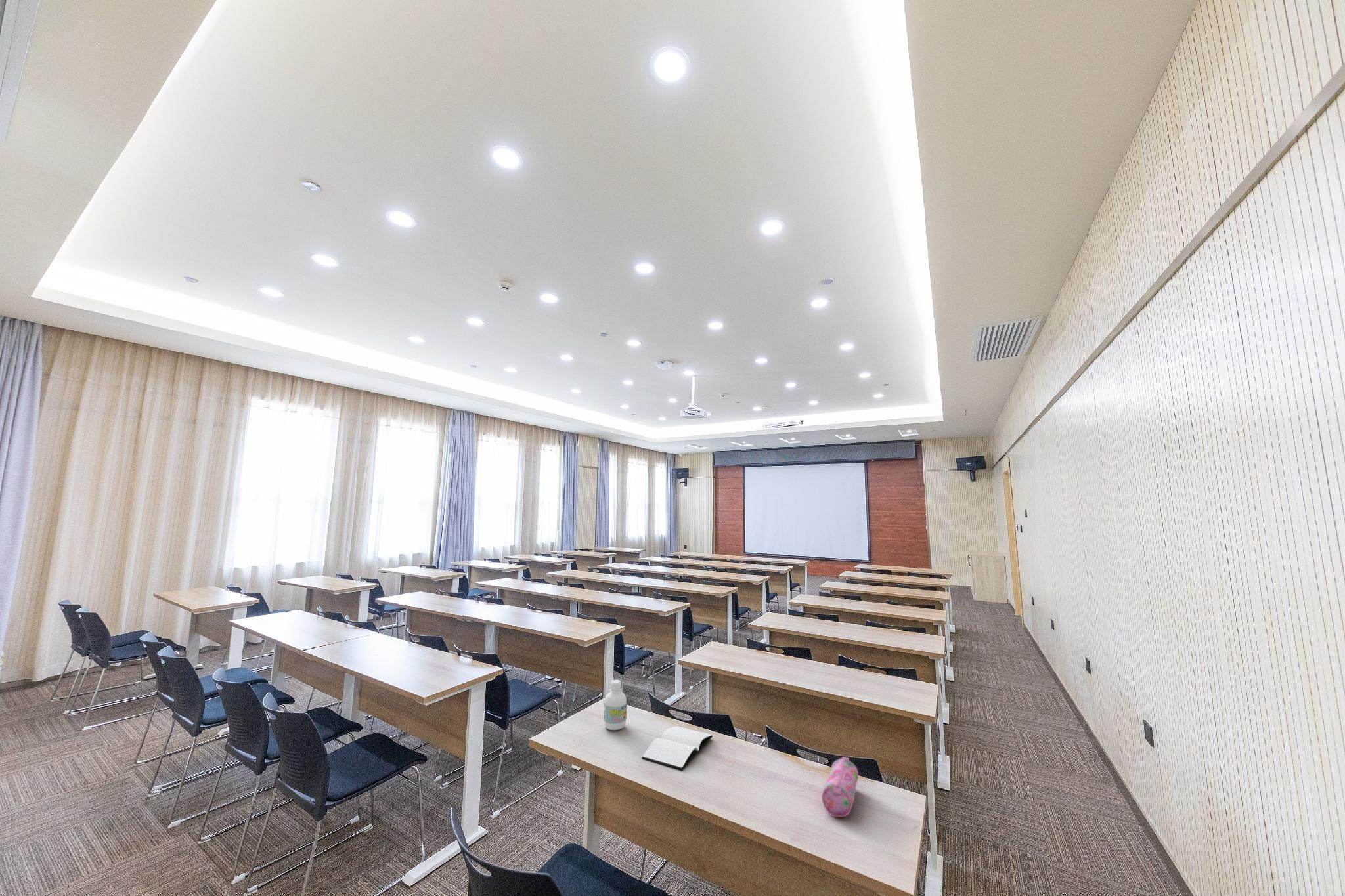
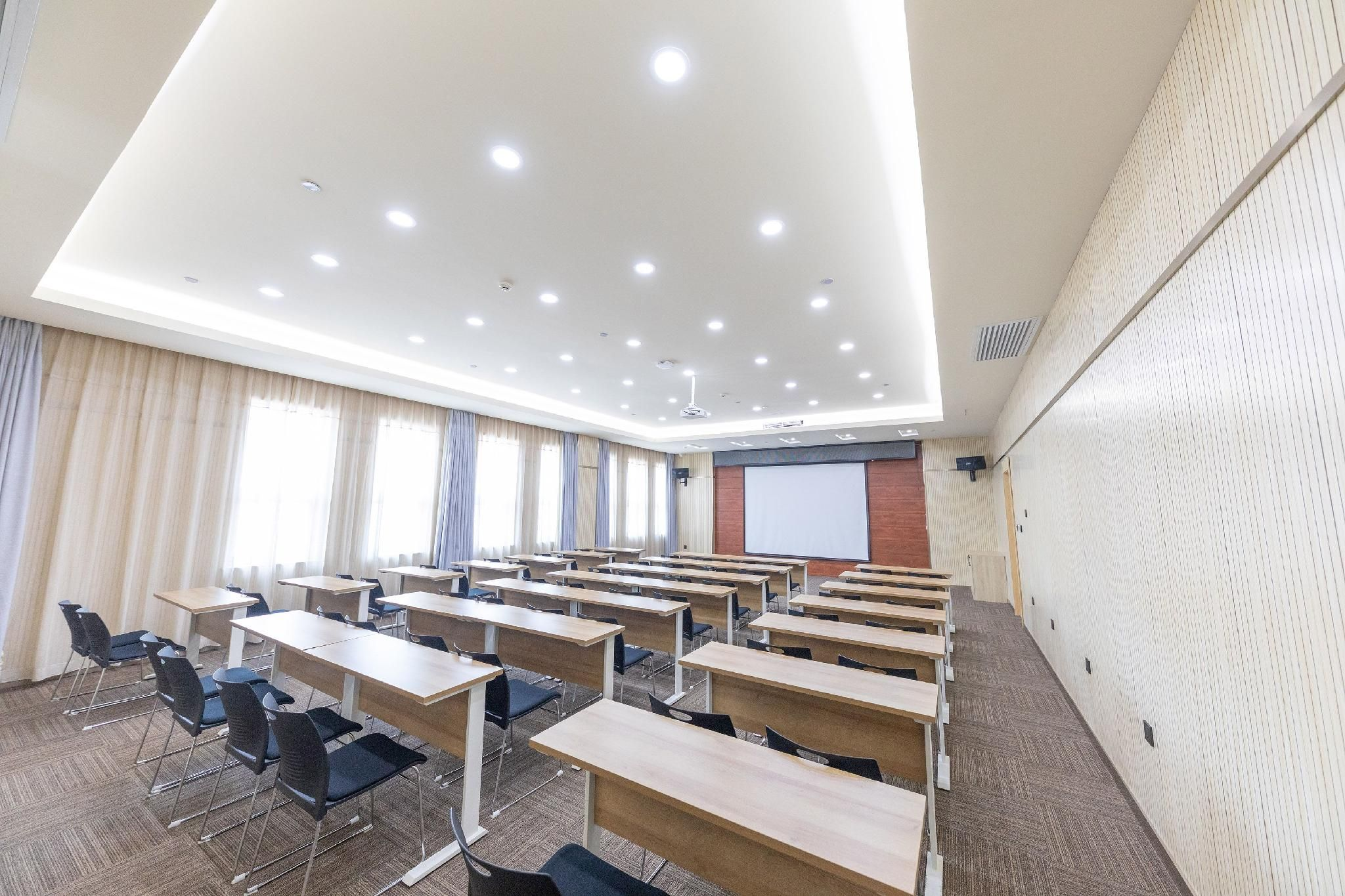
- bottle (615, 704)
- book (678, 743)
- pencil case (841, 785)
